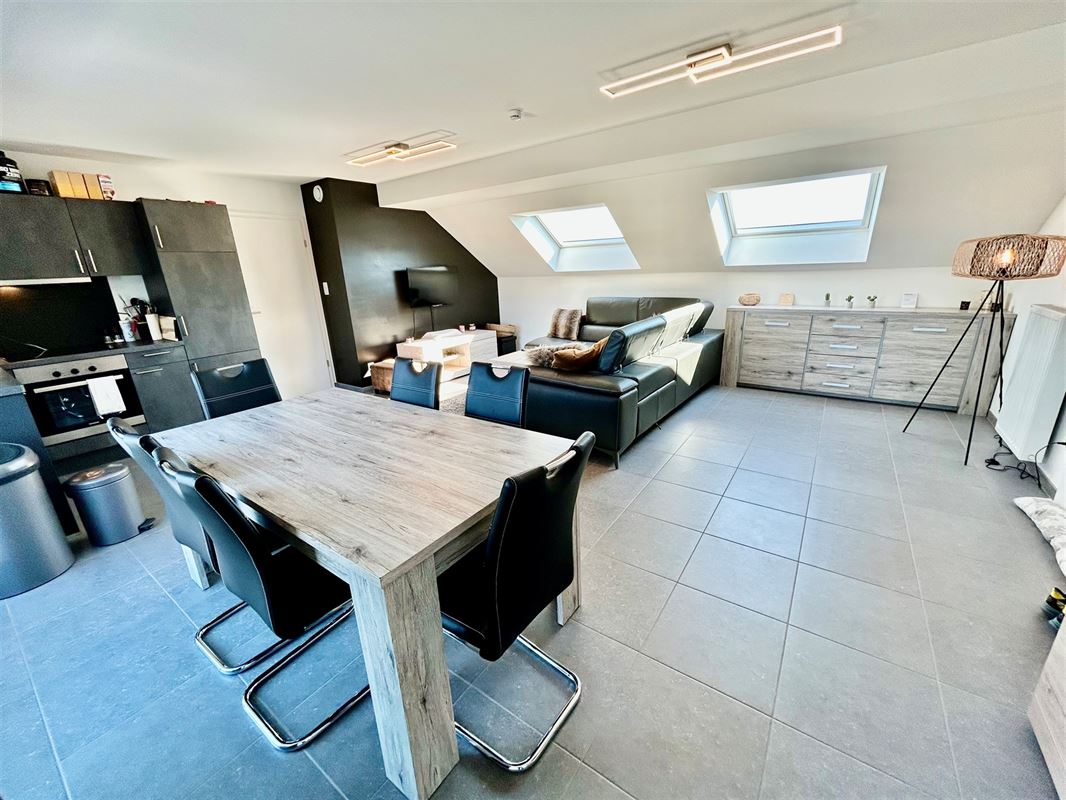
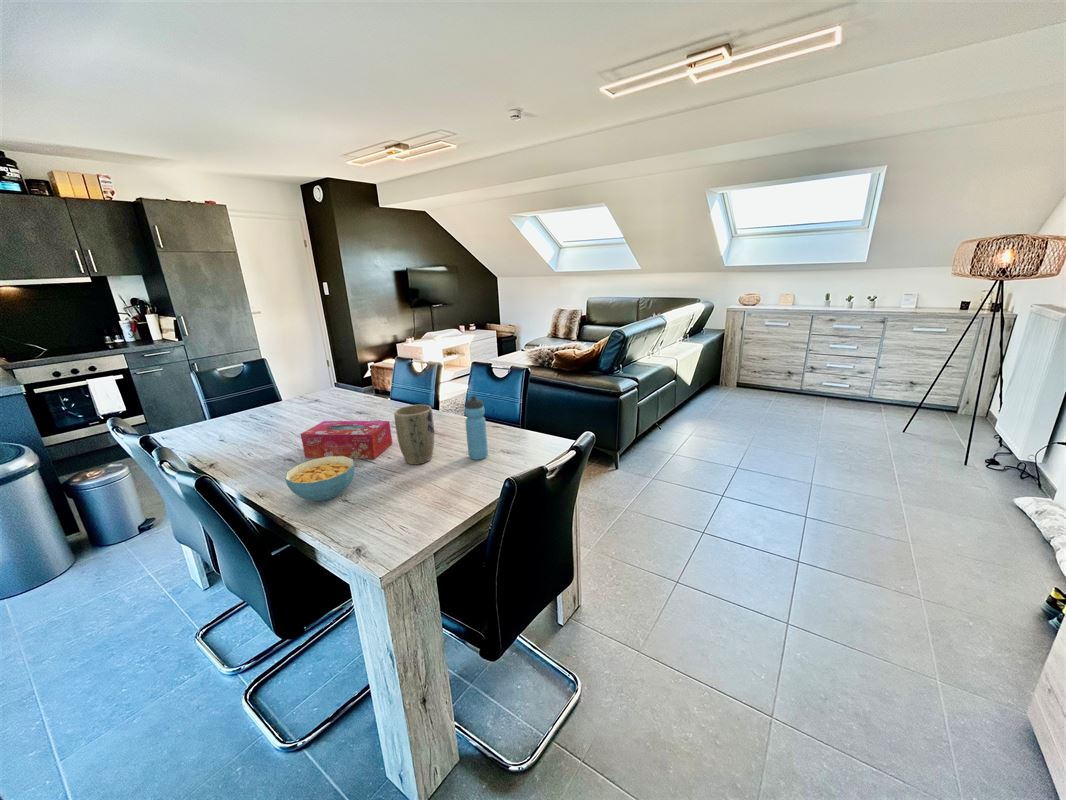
+ cereal bowl (323, 482)
+ plant pot (416, 434)
+ water bottle (476, 426)
+ tissue box (348, 439)
